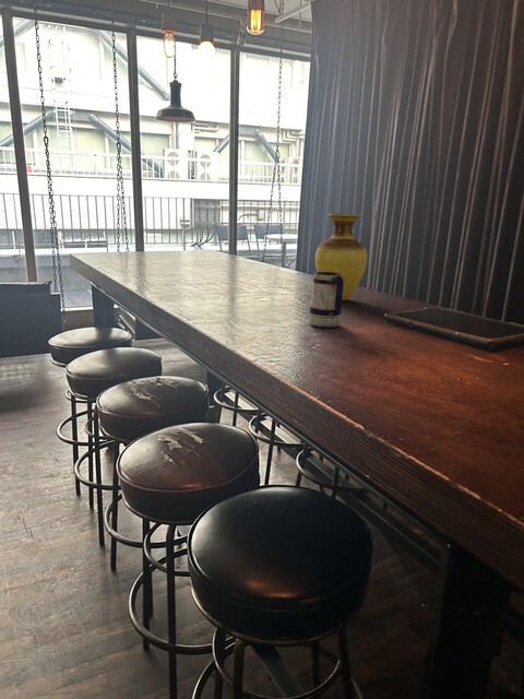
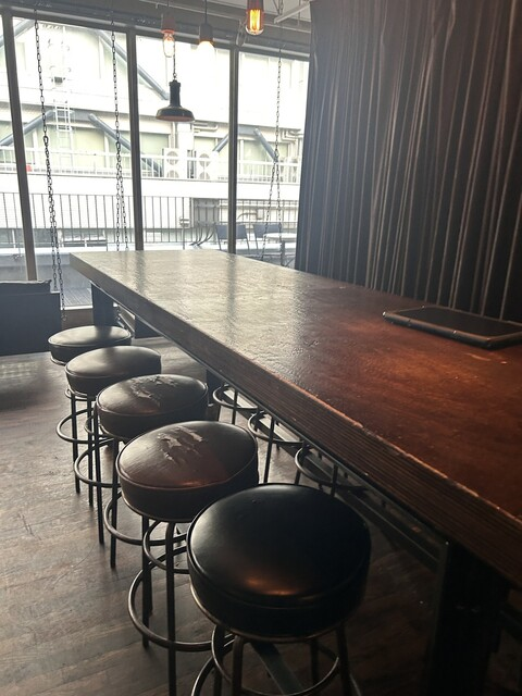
- vase (341, 257)
- beer mug (329, 299)
